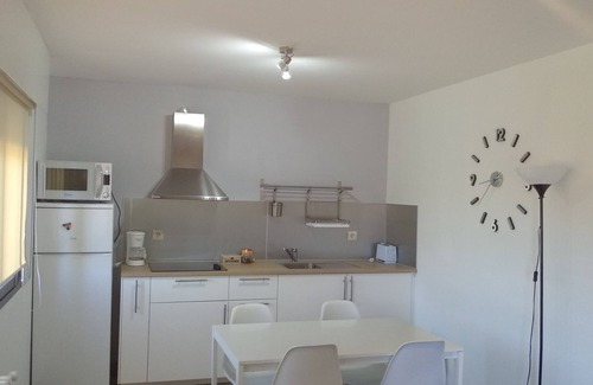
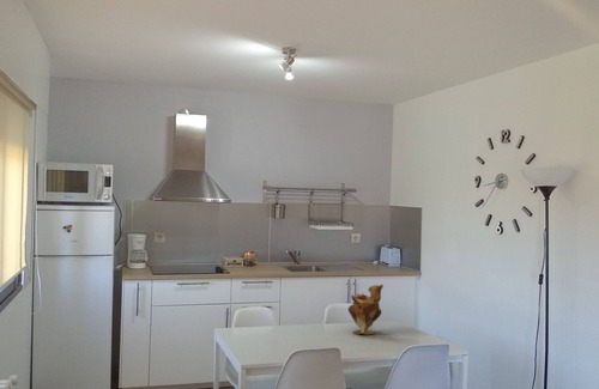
+ vase (365, 306)
